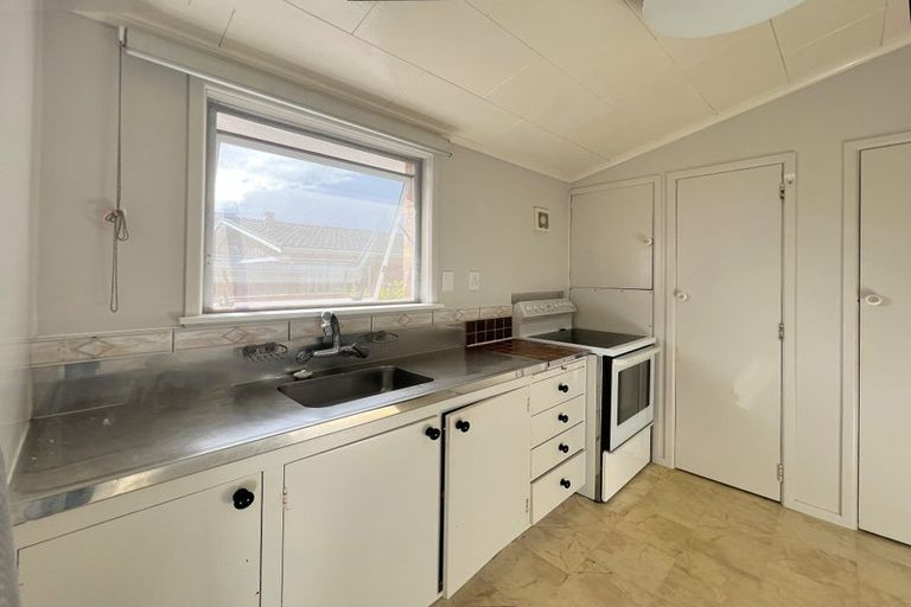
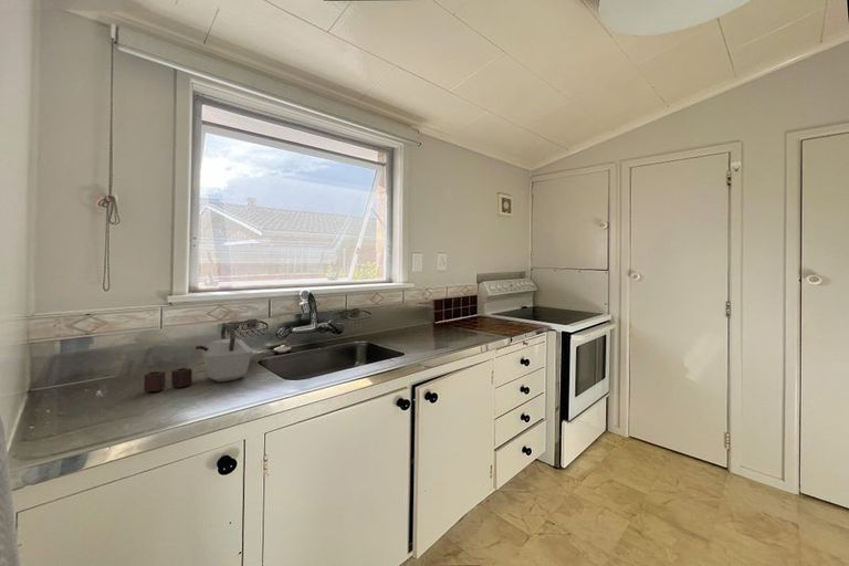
+ kettle (202, 354)
